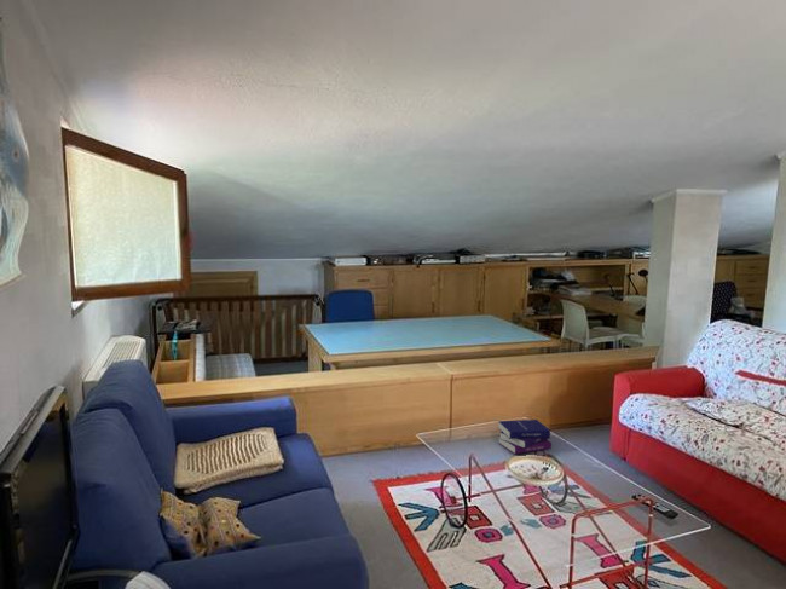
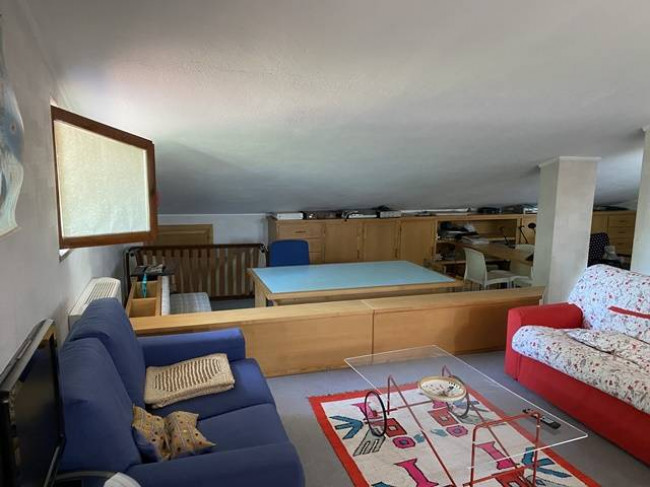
- book (524, 435)
